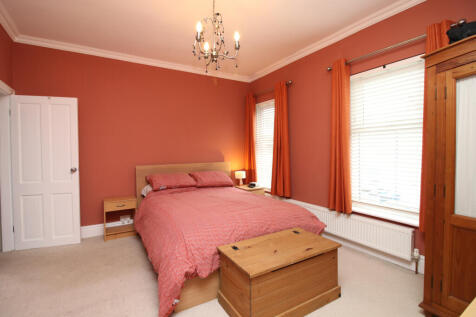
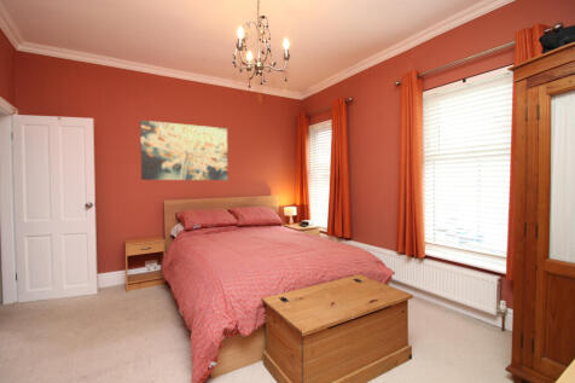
+ wall art (186, 152)
